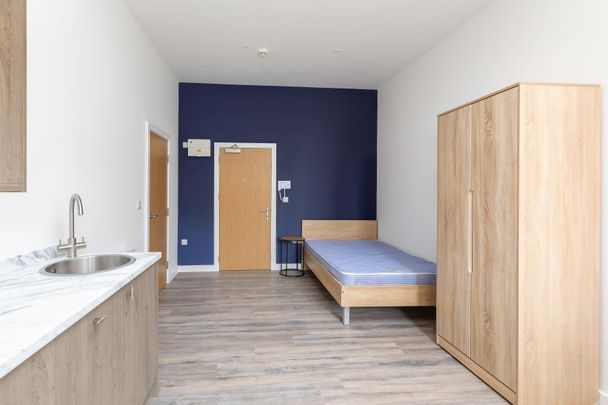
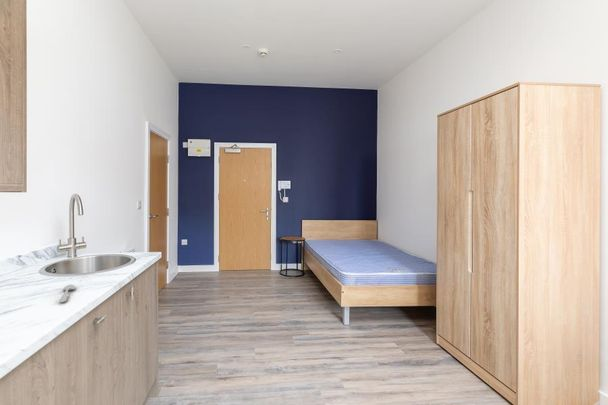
+ spoon (66, 292)
